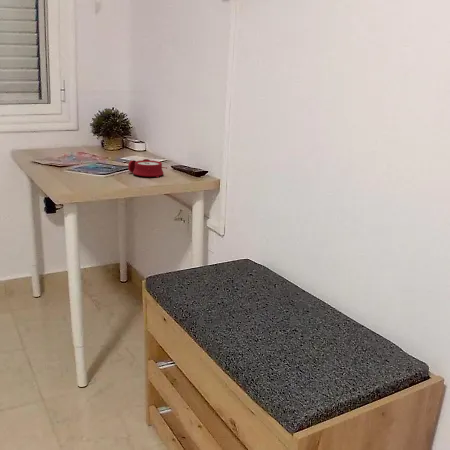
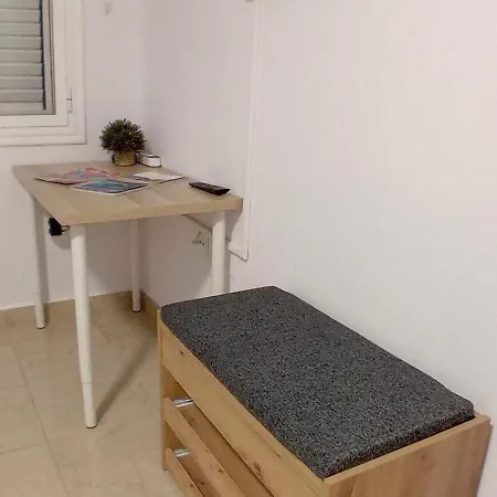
- alarm clock (145, 167)
